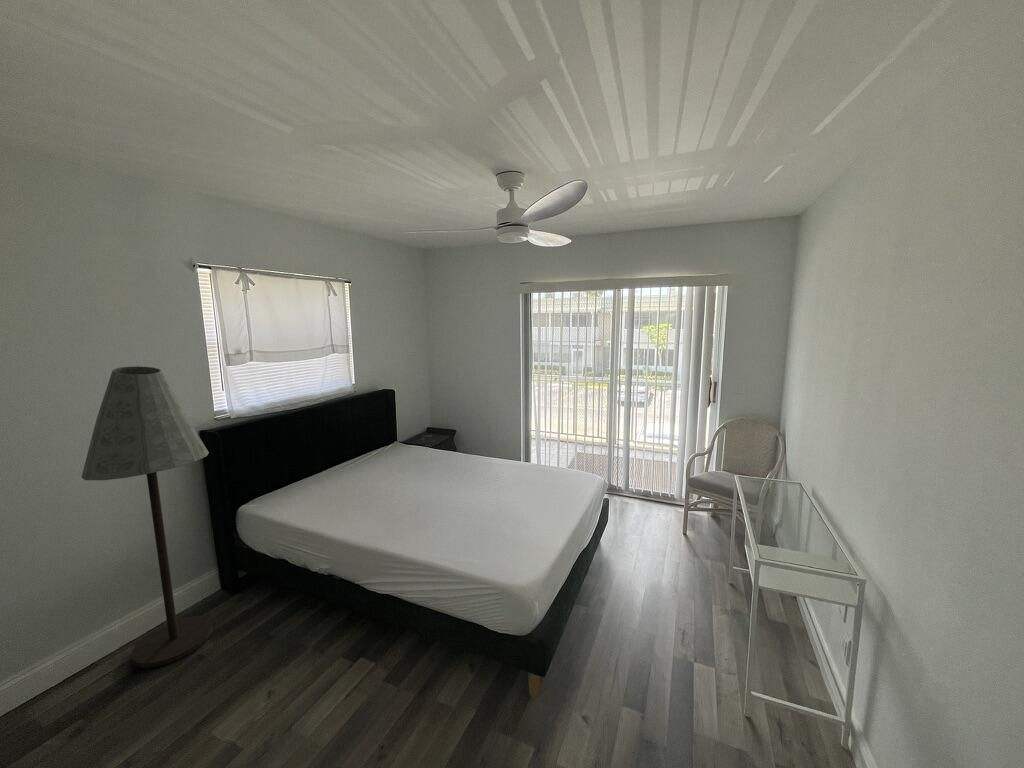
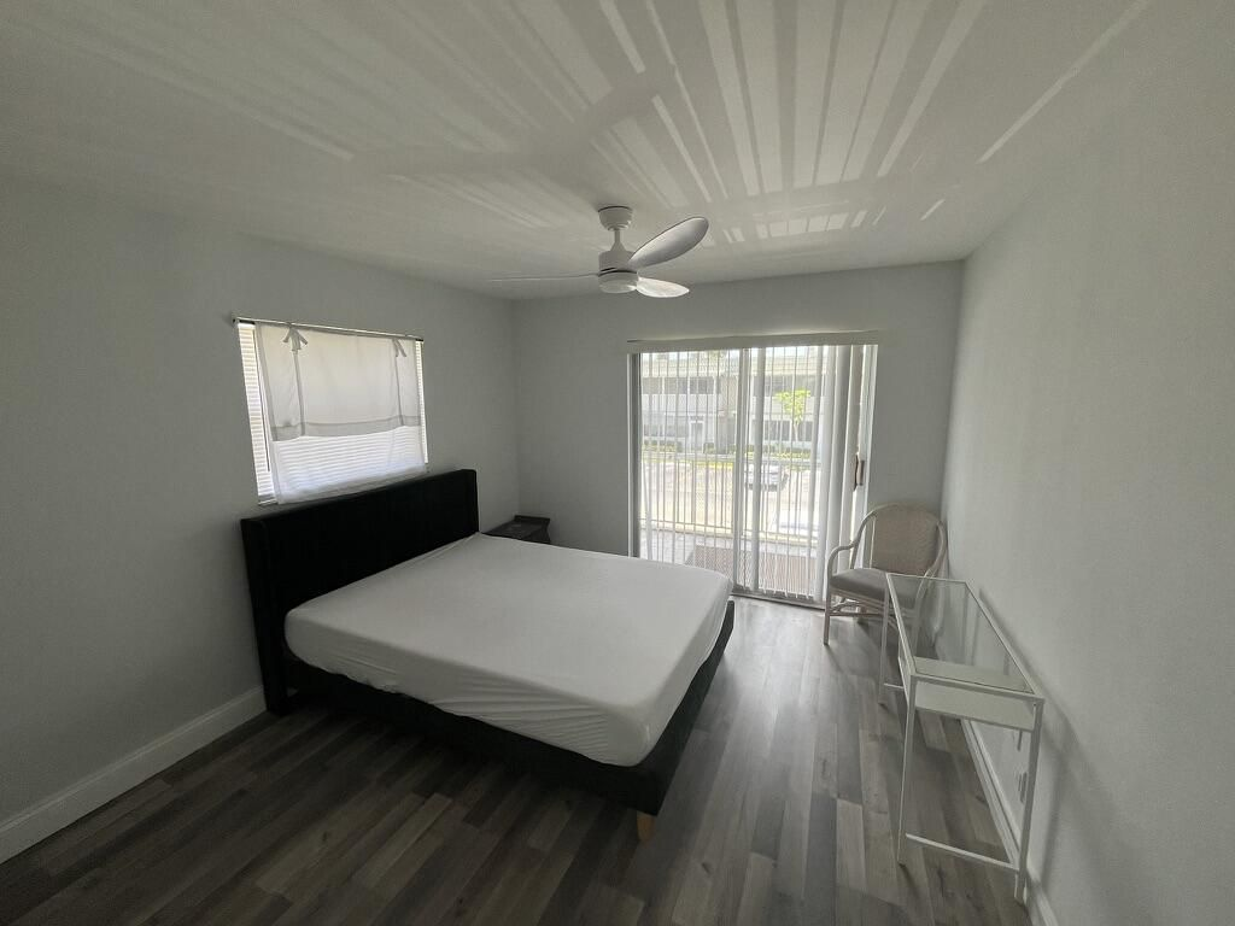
- floor lamp (156, 511)
